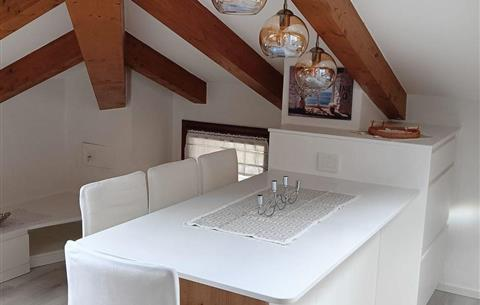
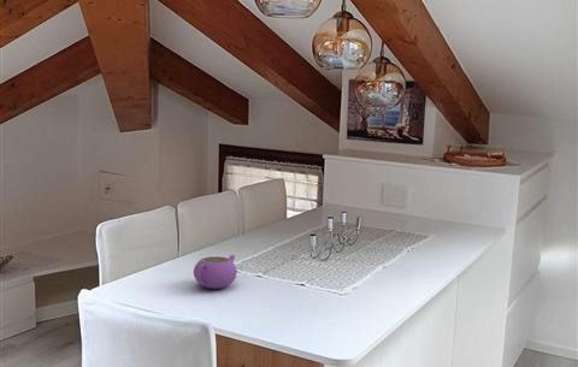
+ teapot (216, 272)
